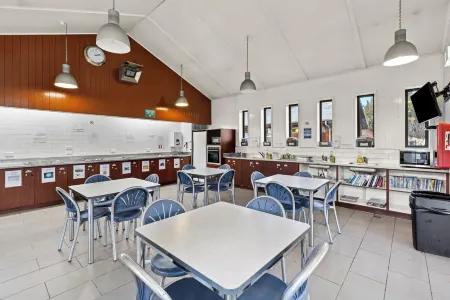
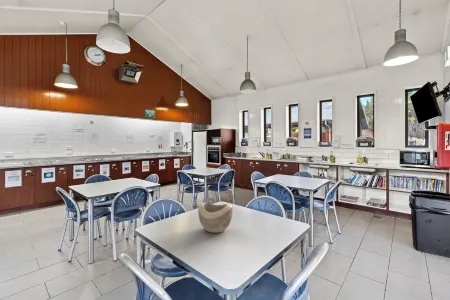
+ decorative bowl (215, 217)
